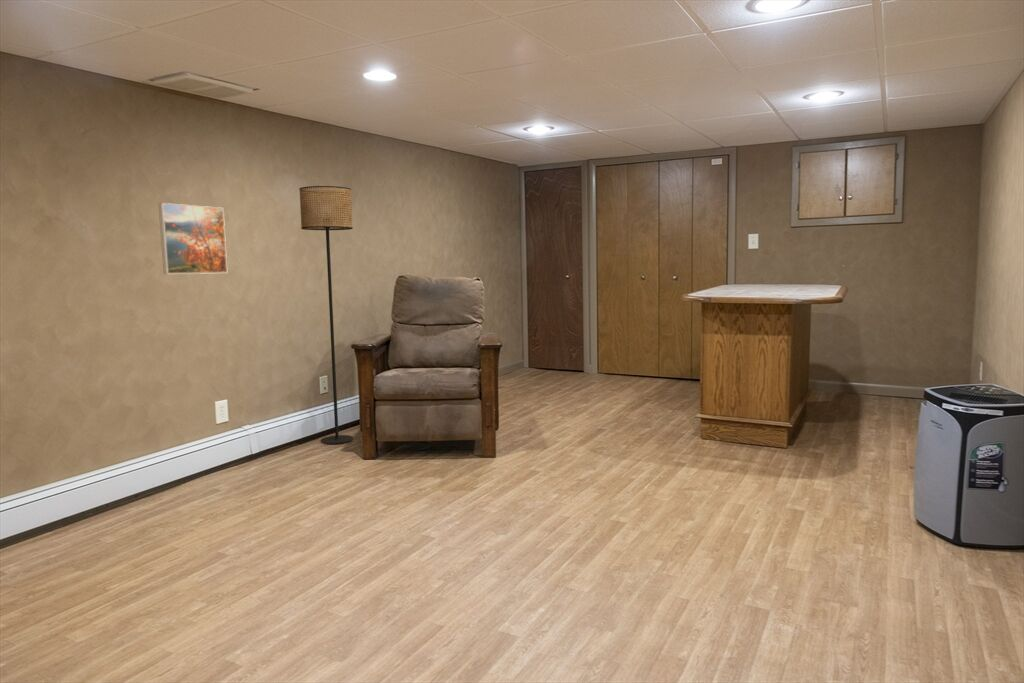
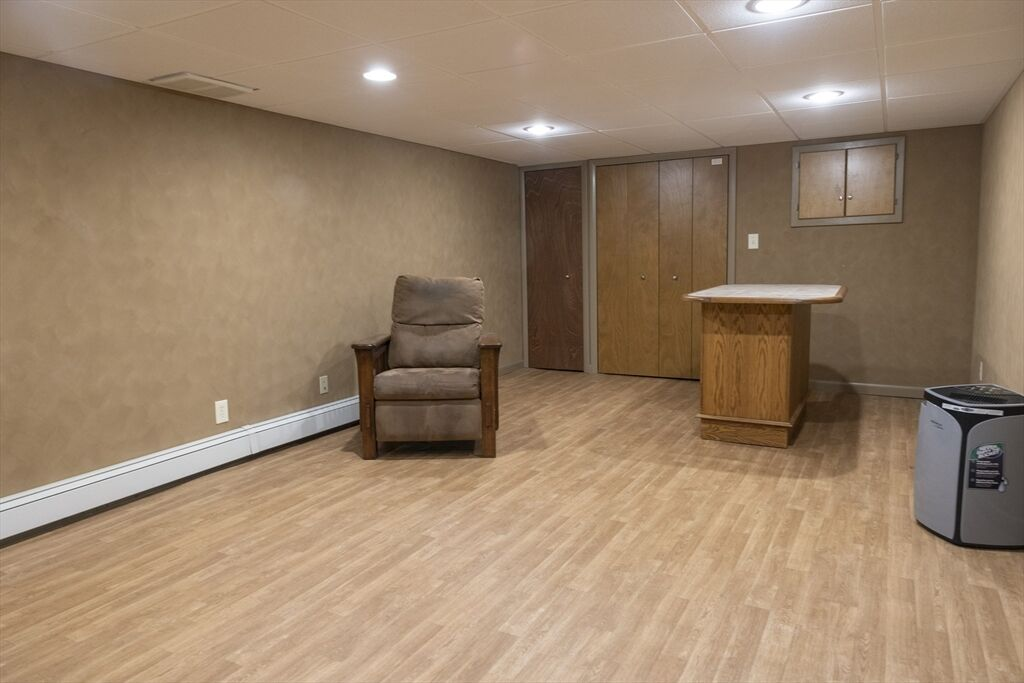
- floor lamp (331, 317)
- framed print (194, 239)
